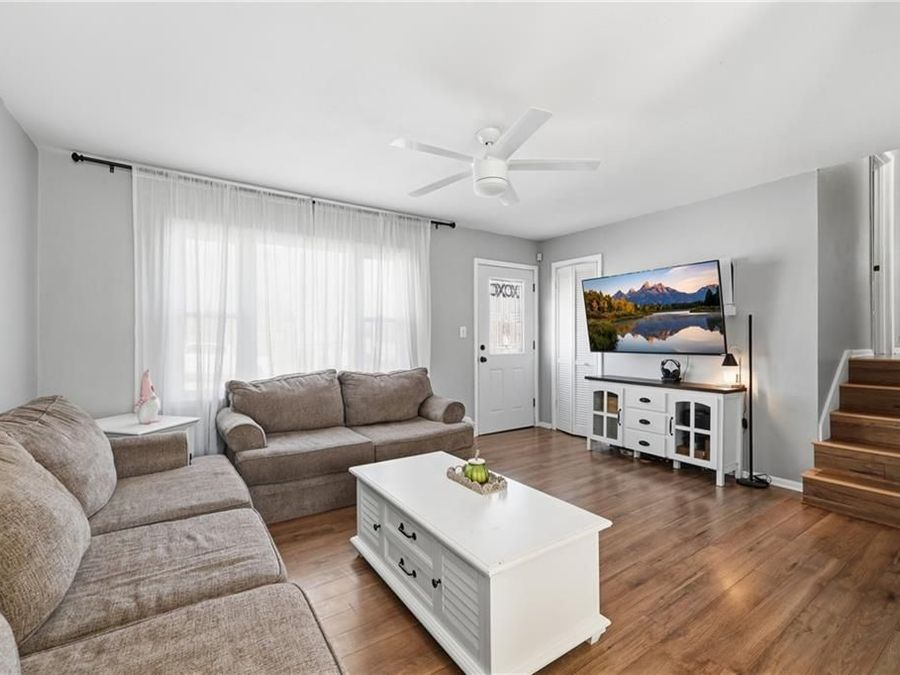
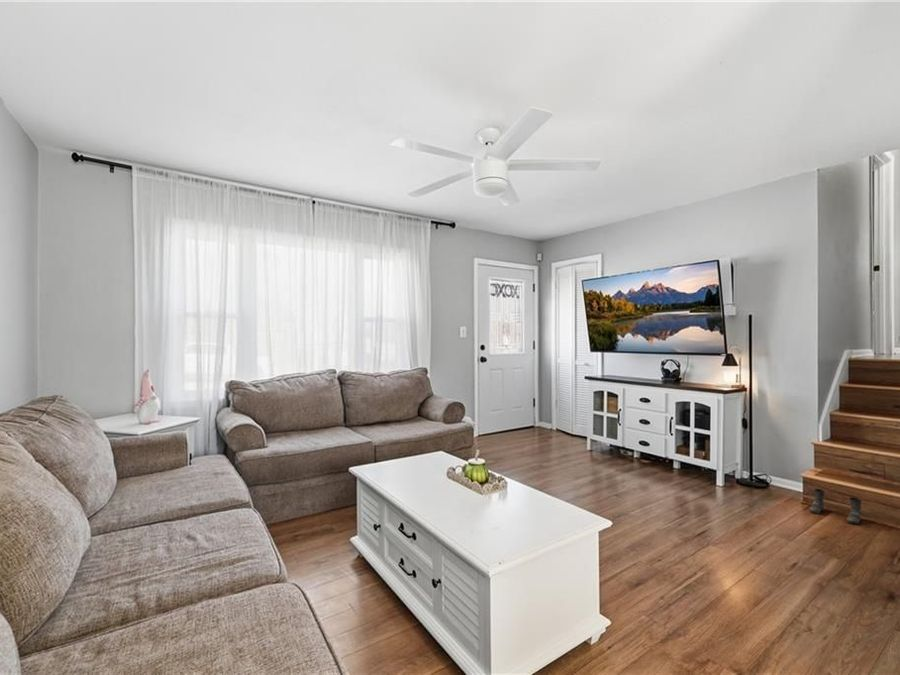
+ boots (823, 505)
